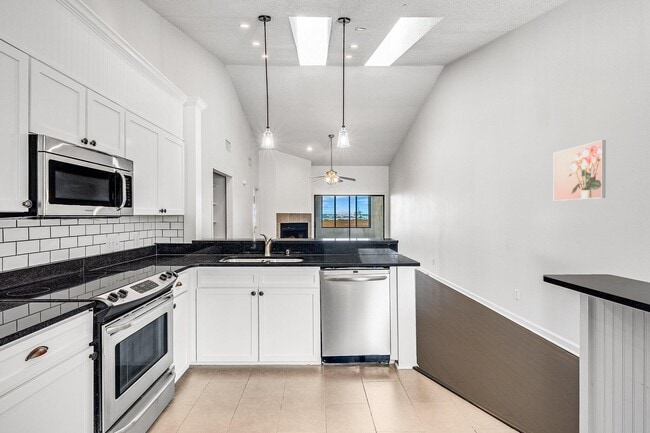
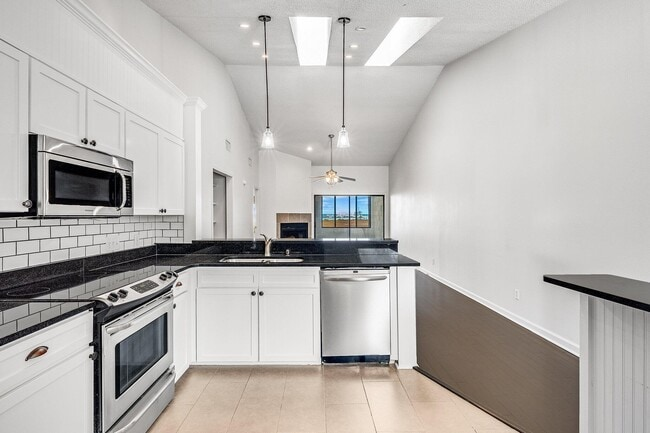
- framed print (577, 173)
